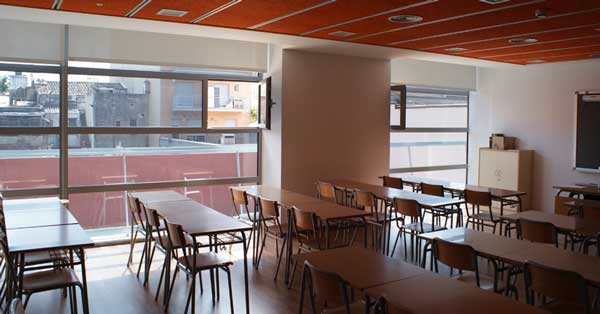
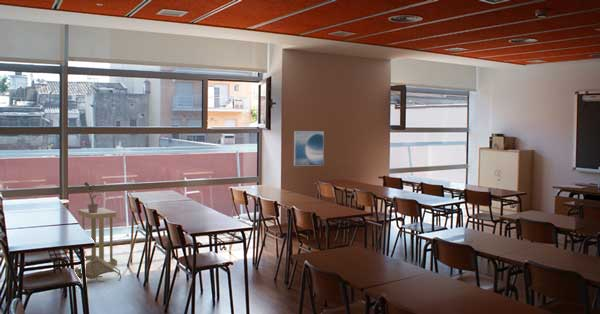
+ side table (95, 237)
+ potted plant (93, 196)
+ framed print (308, 148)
+ bag (97, 269)
